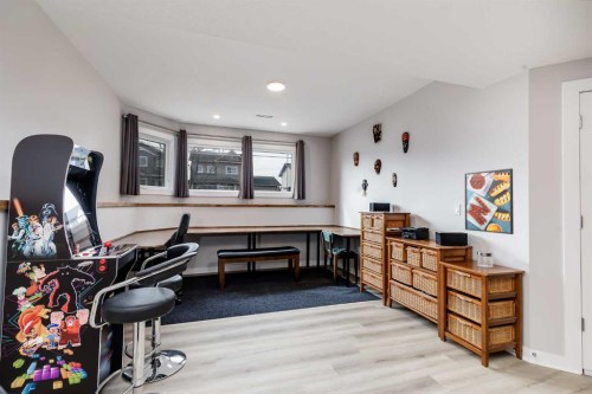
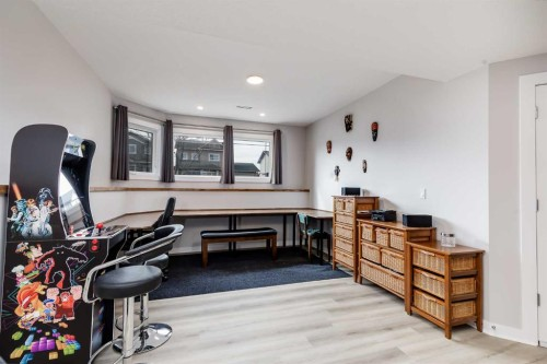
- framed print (487, 201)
